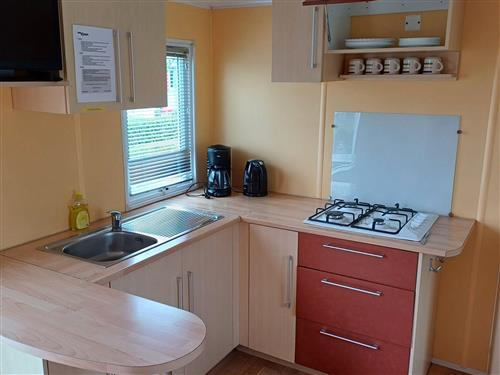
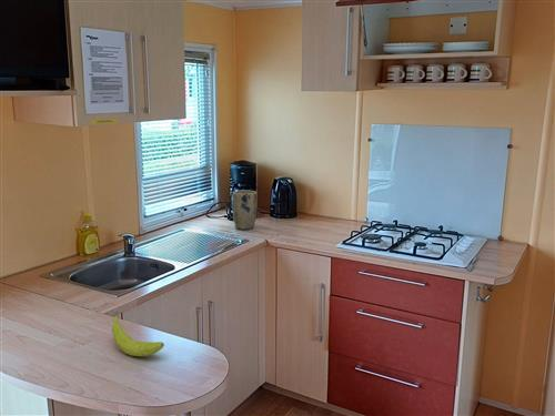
+ fruit (132, 339)
+ plant pot (244, 210)
